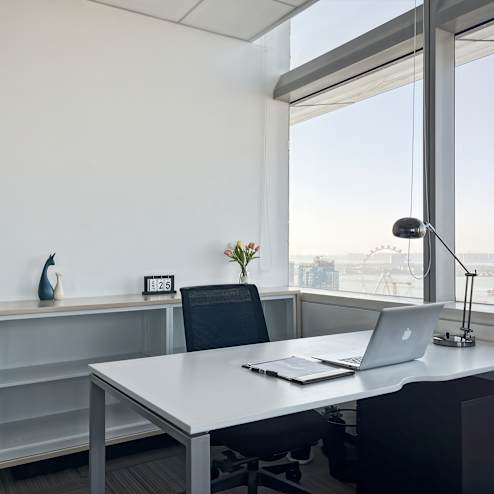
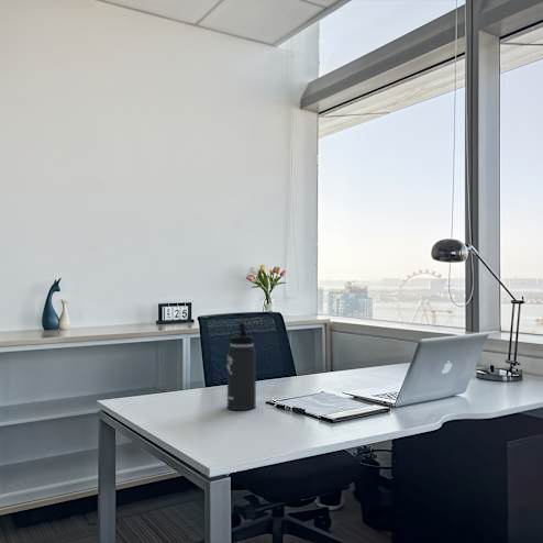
+ thermos bottle (240, 364)
